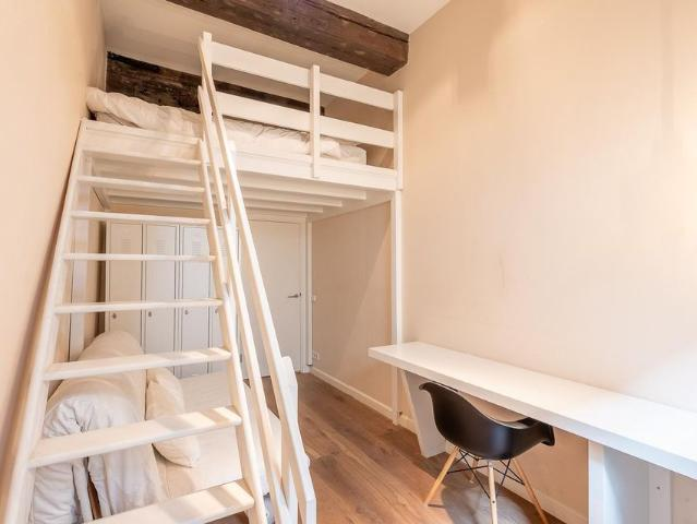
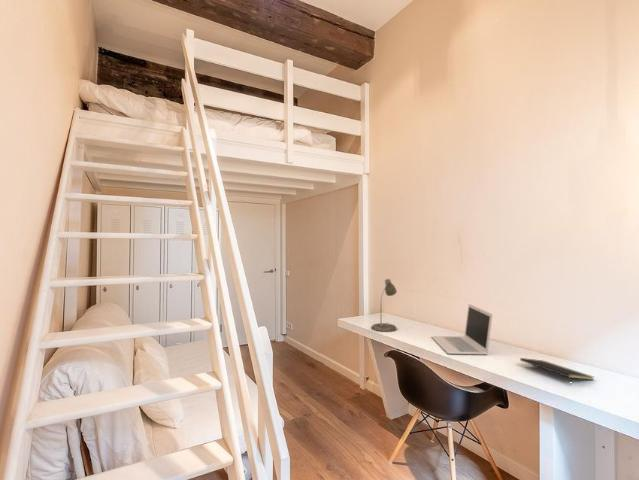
+ laptop (465, 327)
+ notepad (555, 368)
+ desk lamp (380, 303)
